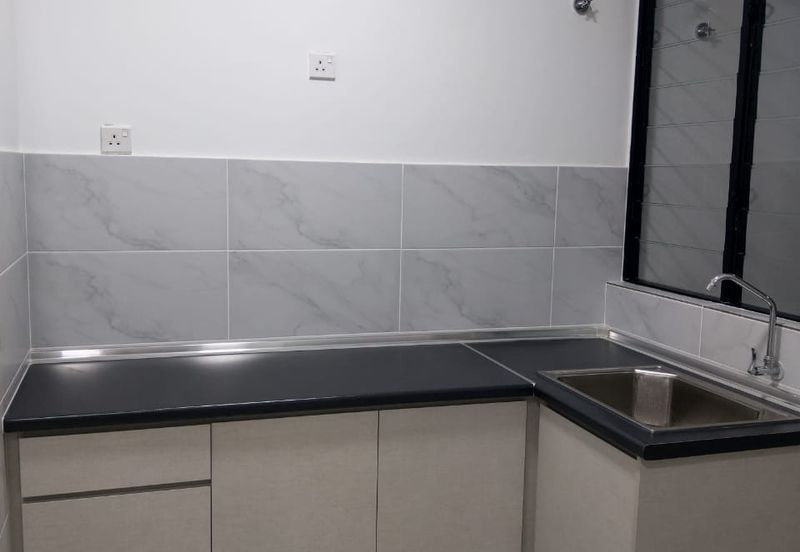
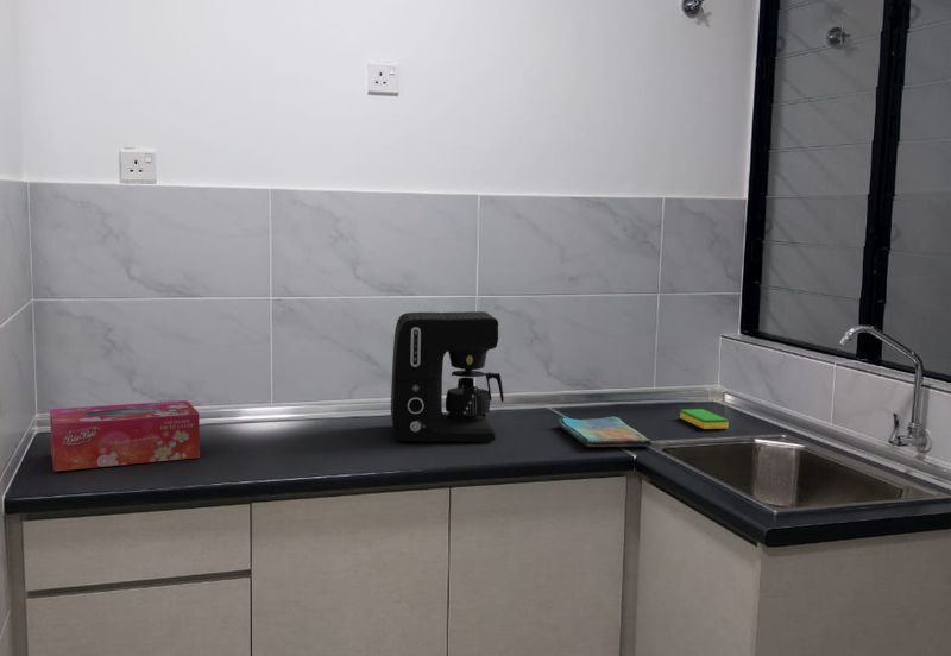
+ dish towel (603, 431)
+ tissue box (125, 433)
+ dish sponge (703, 418)
+ coffee maker (452, 374)
